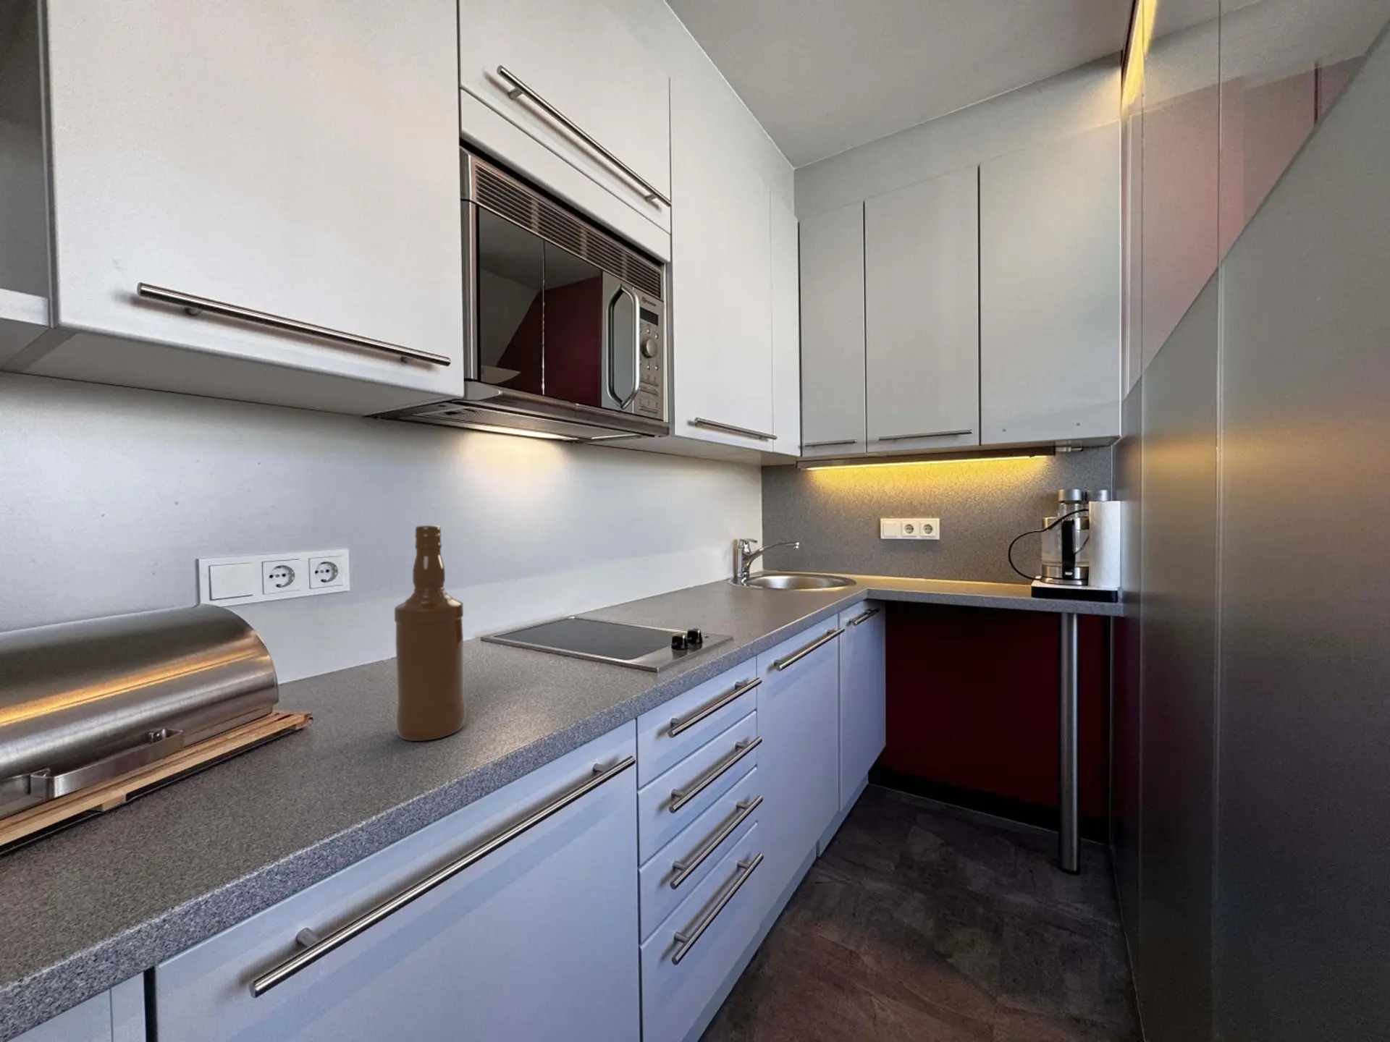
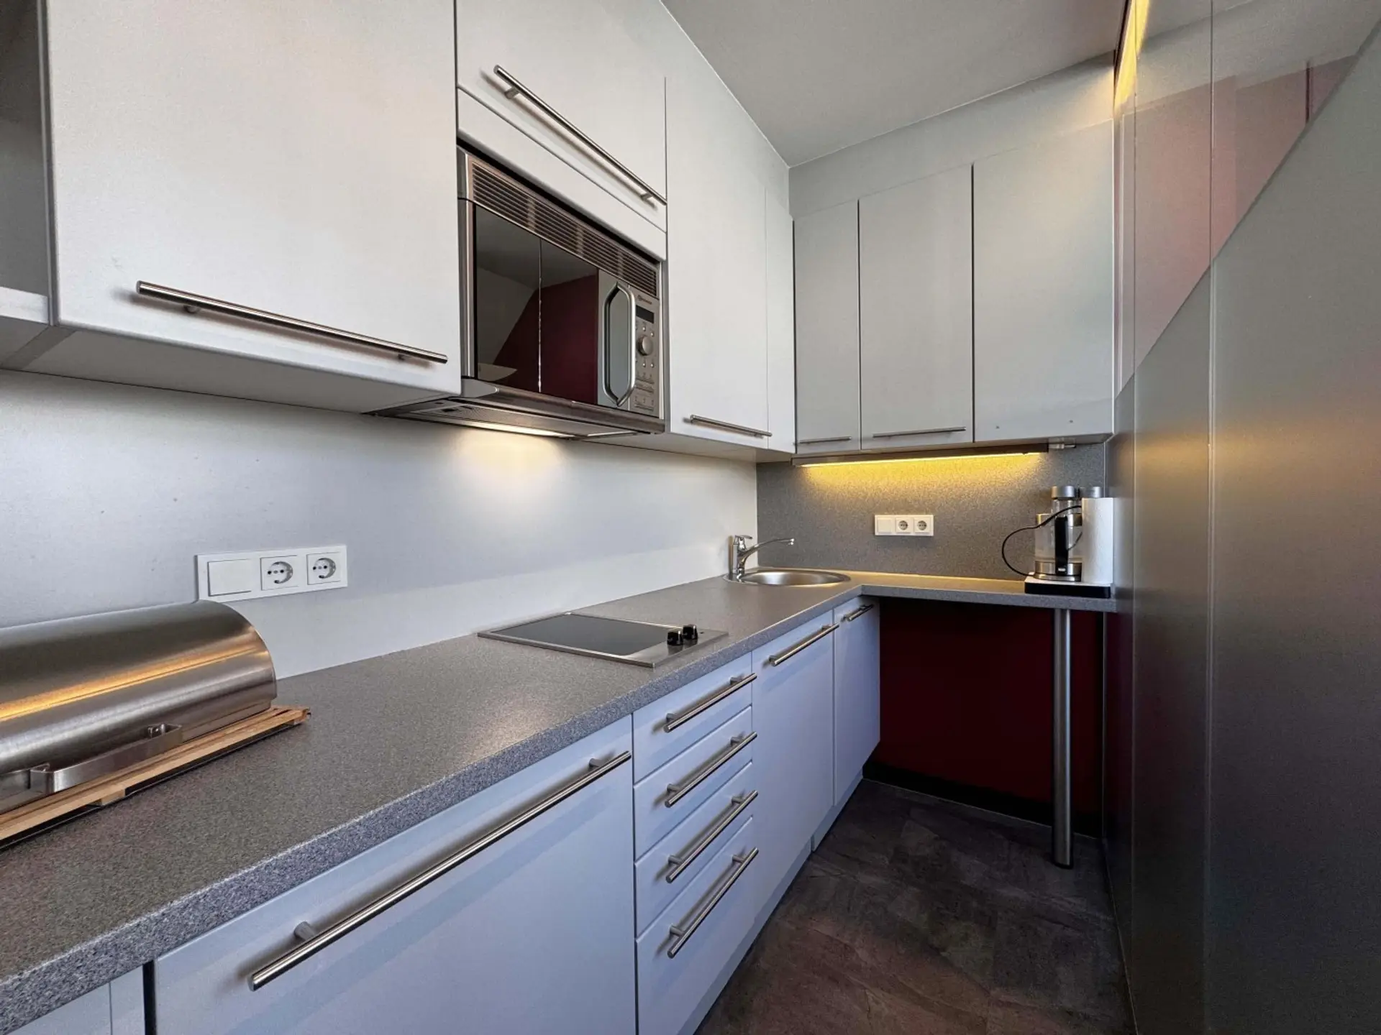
- bottle (429, 627)
